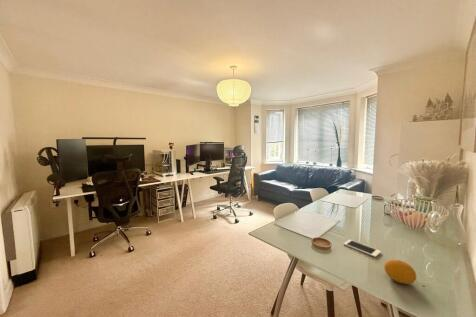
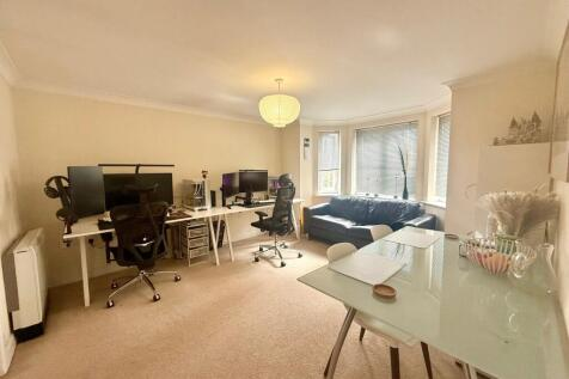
- cell phone (361, 247)
- fruit (400, 271)
